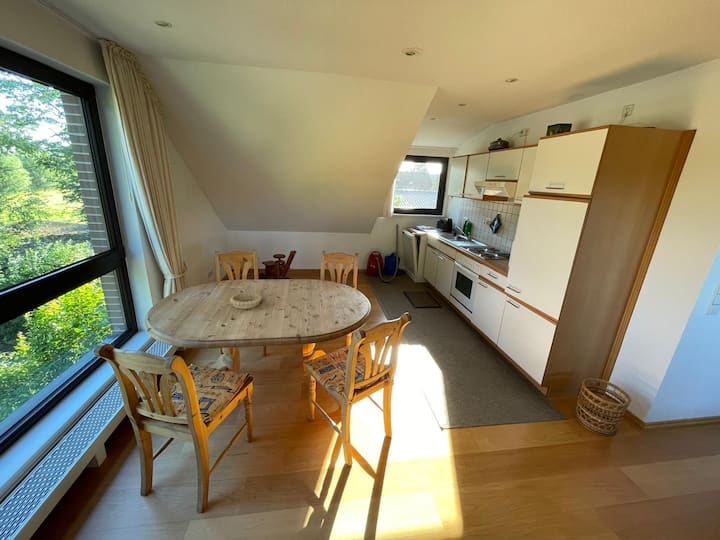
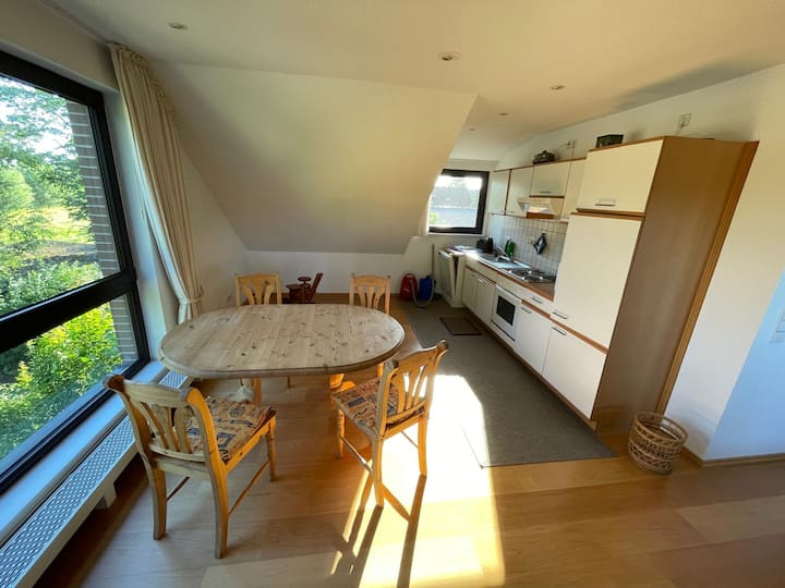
- decorative bowl (245, 300)
